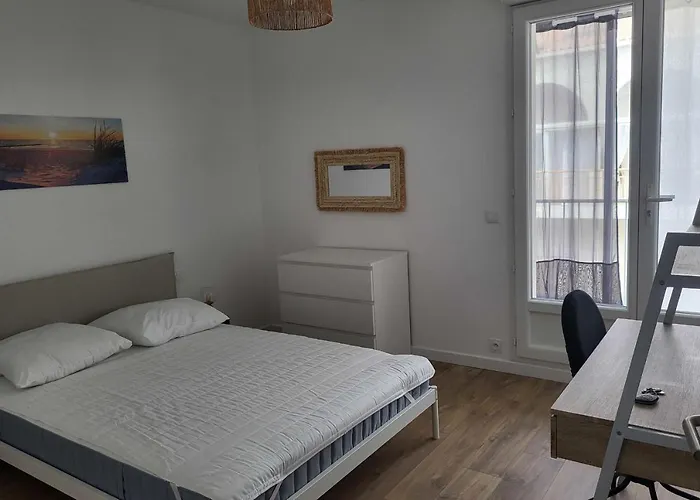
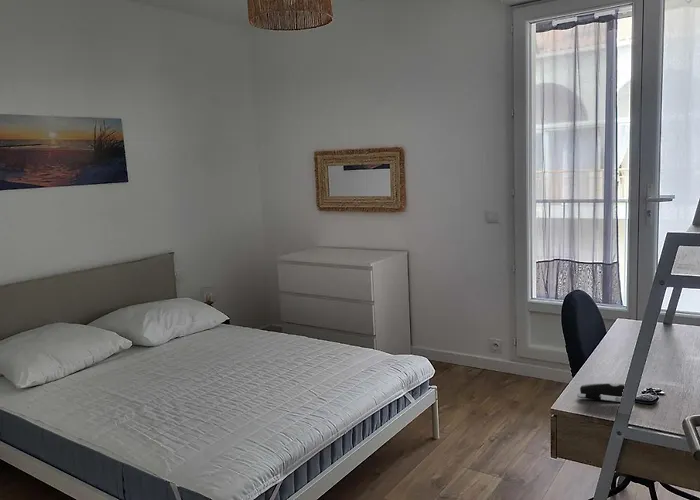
+ stapler (602, 390)
